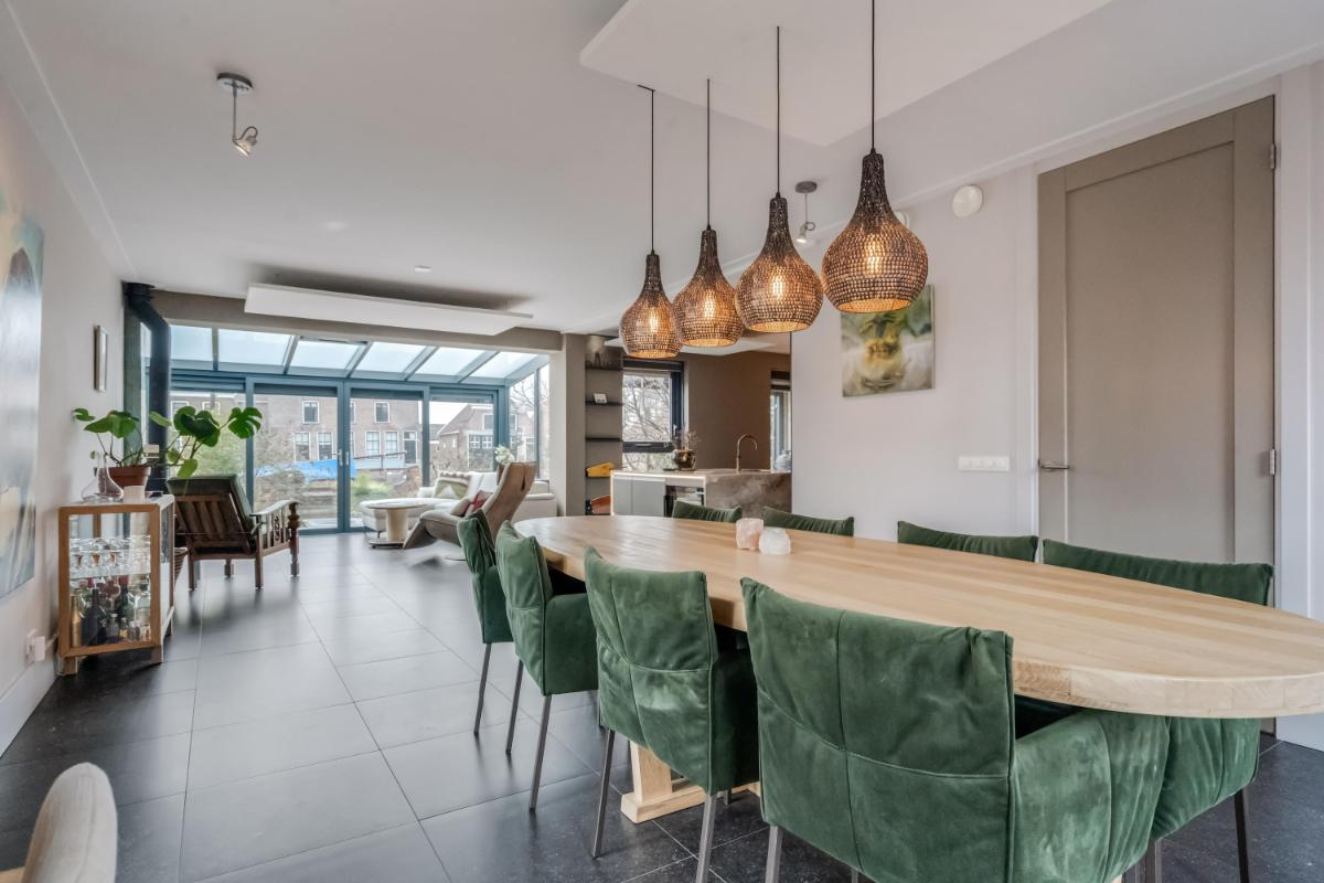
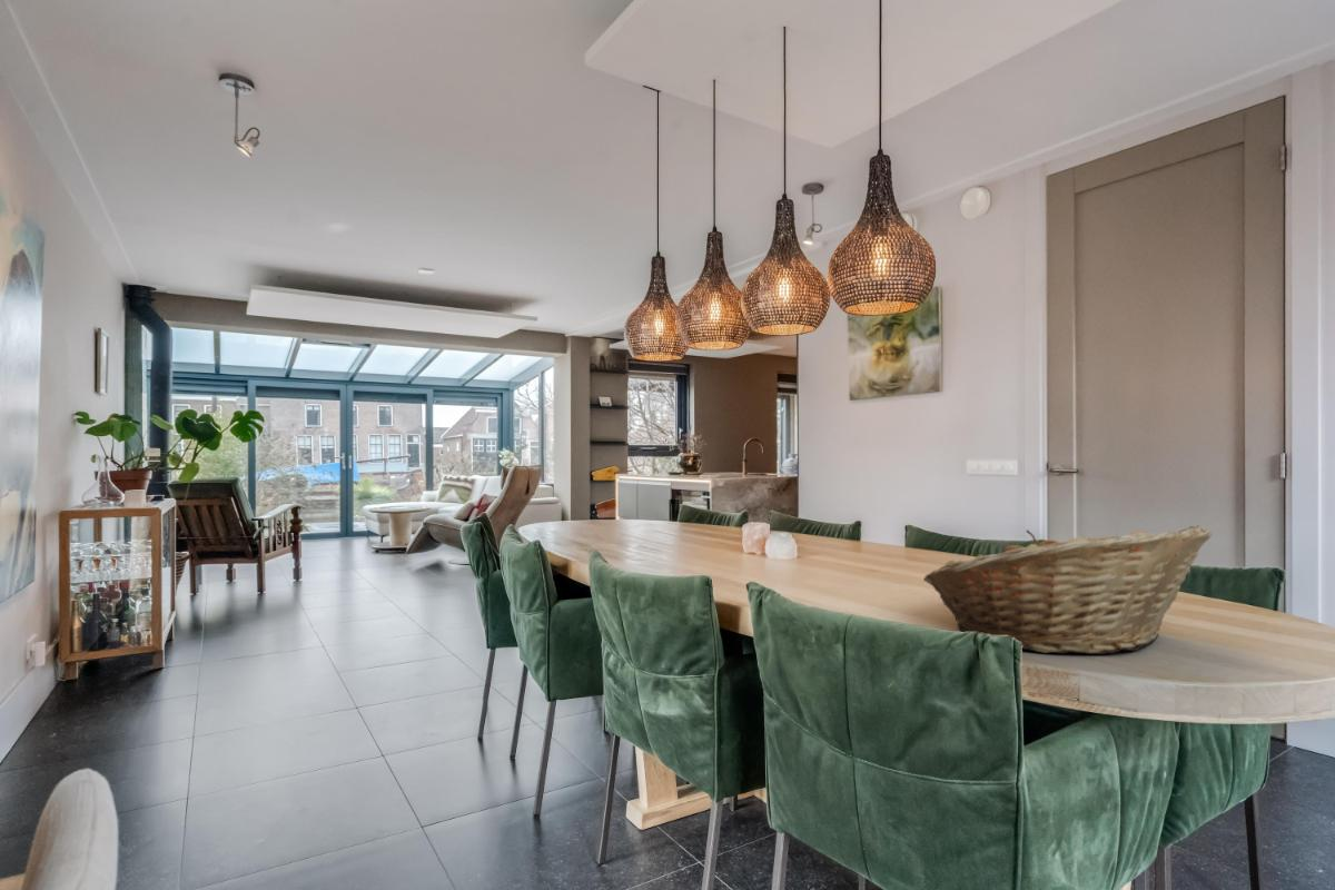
+ fruit basket (1064, 576)
